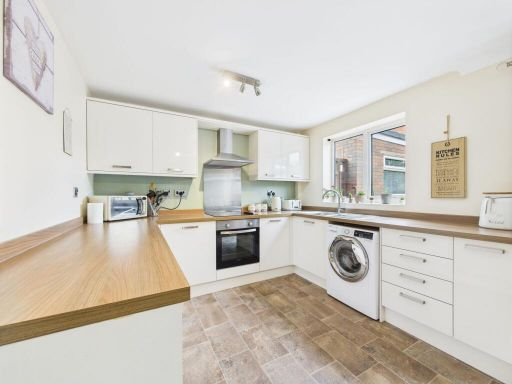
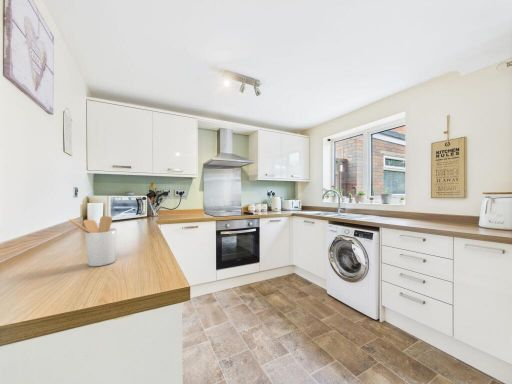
+ utensil holder (93, 239)
